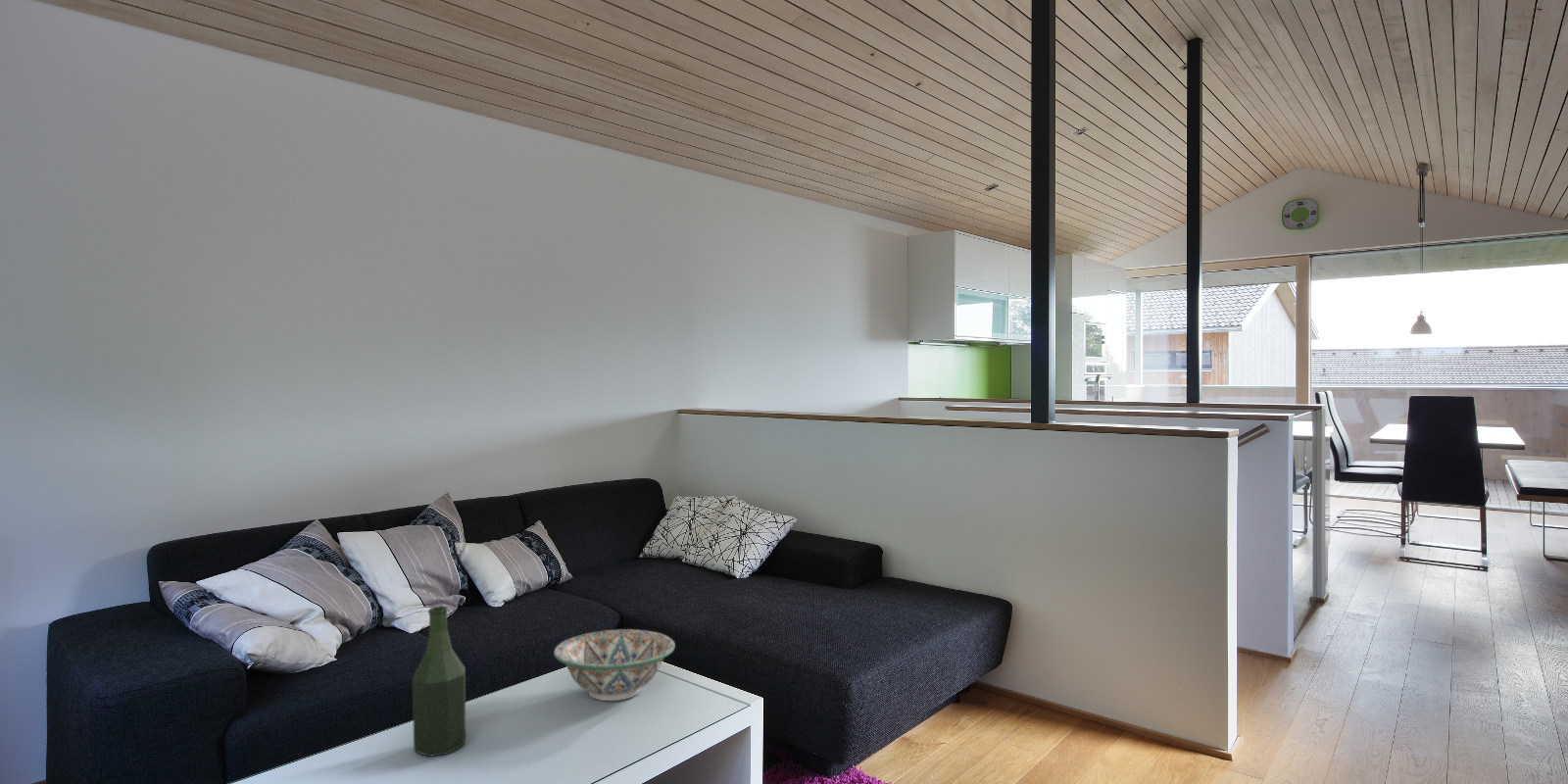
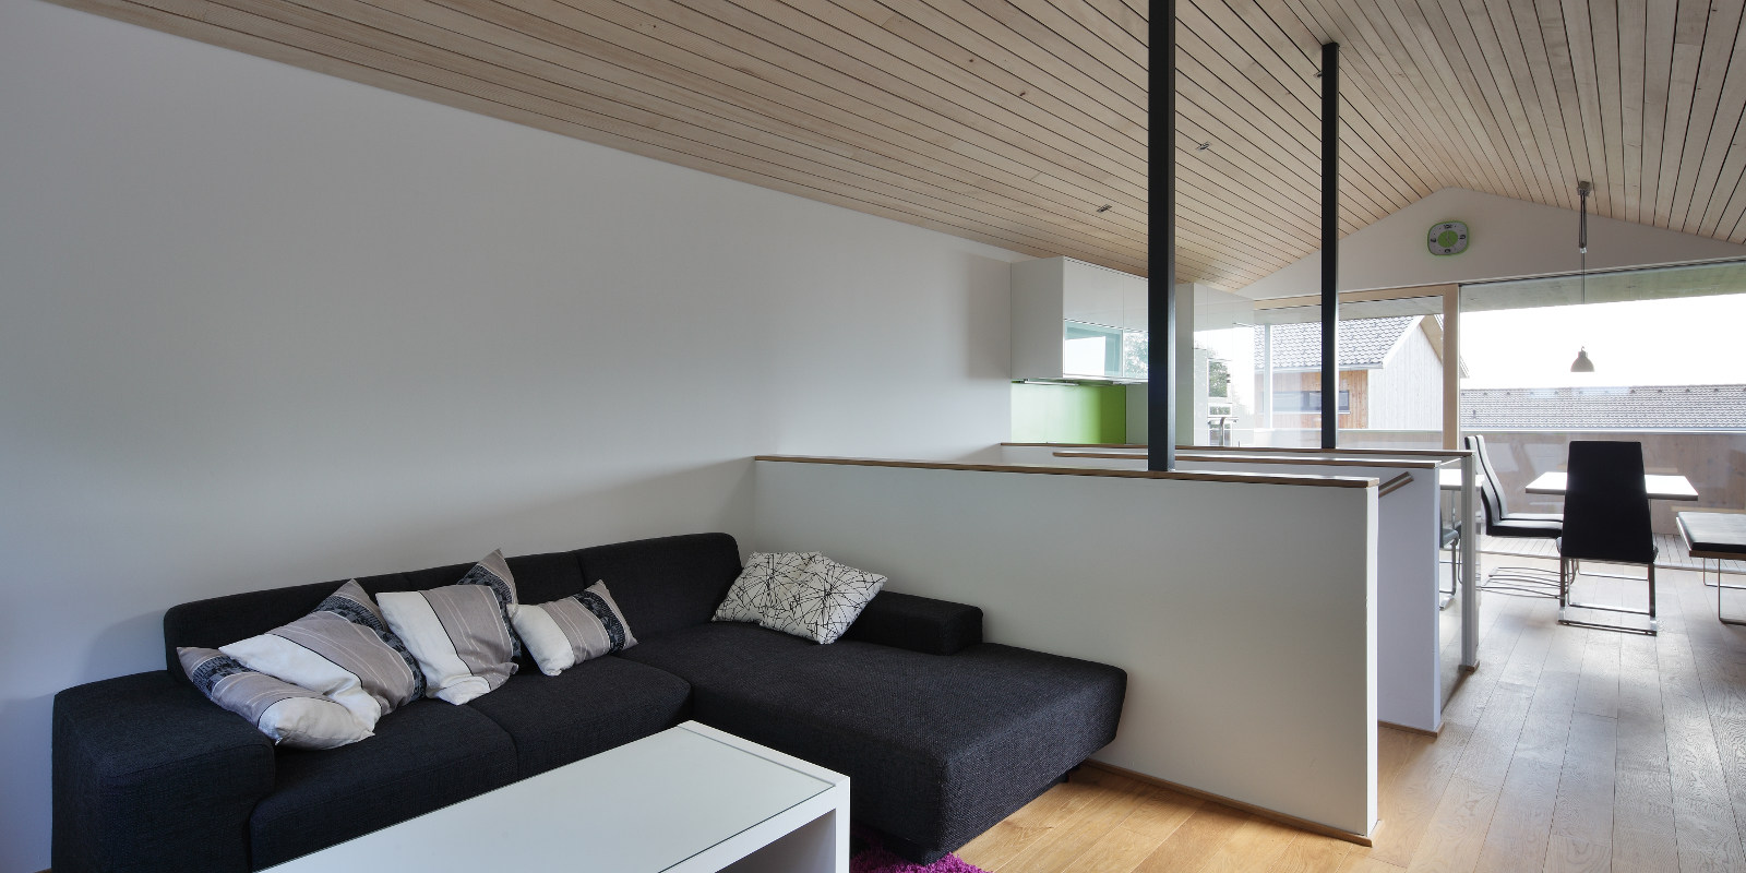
- decorative bowl (615, 667)
- bottle (439, 677)
